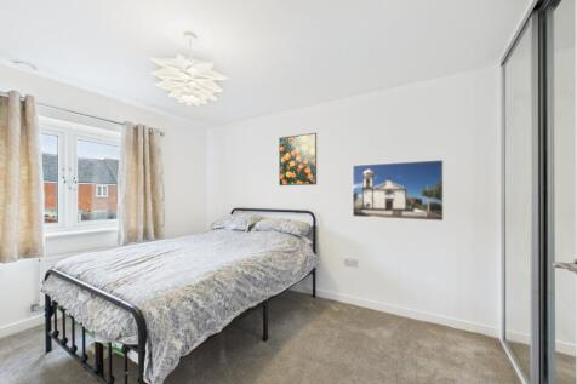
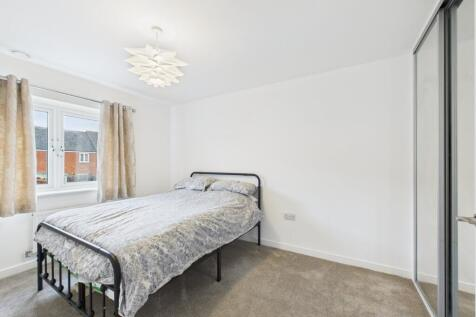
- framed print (297, 160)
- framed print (394, 190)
